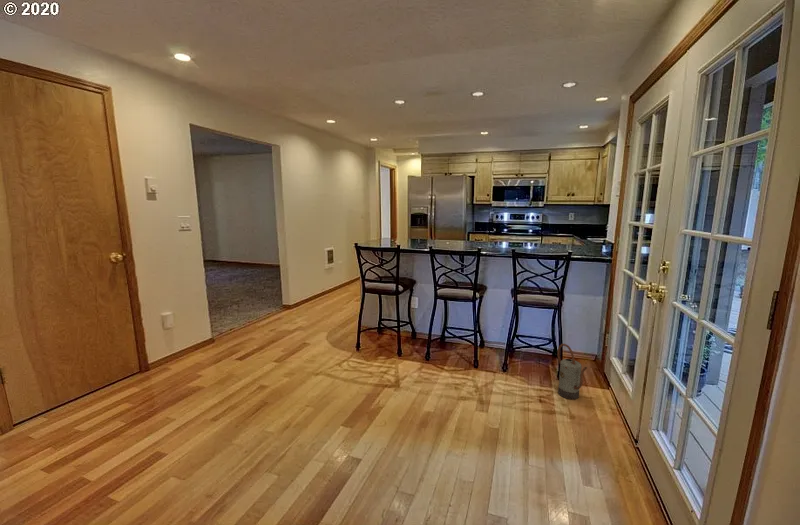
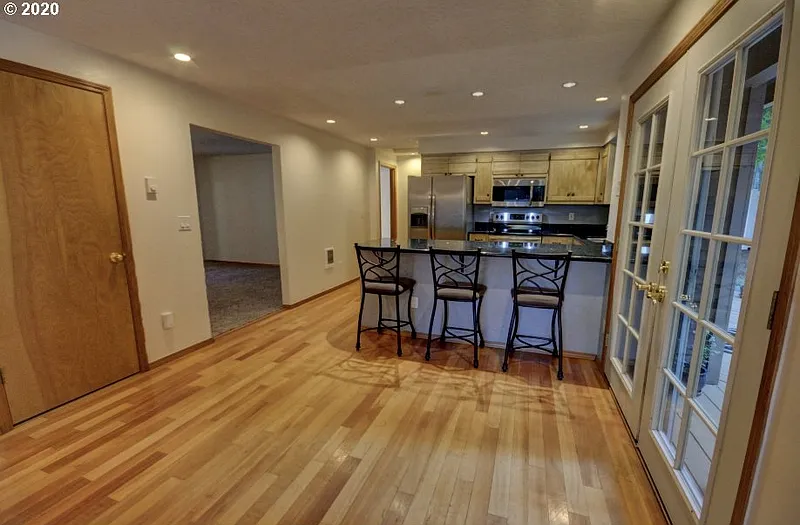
- watering can (570, 371)
